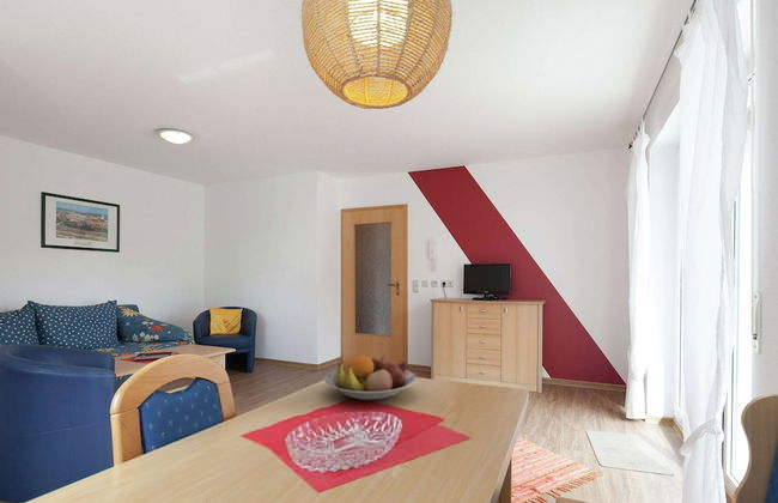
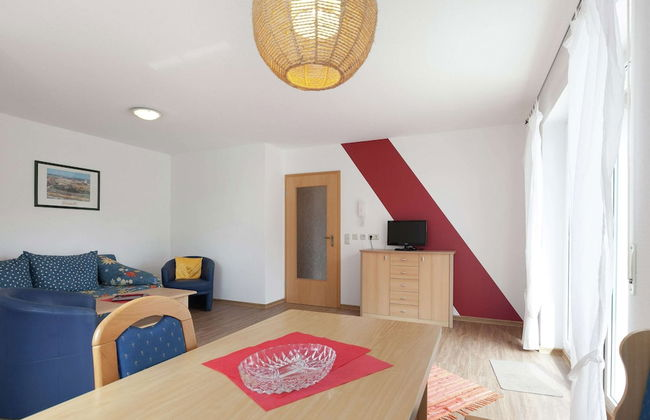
- fruit bowl (370, 372)
